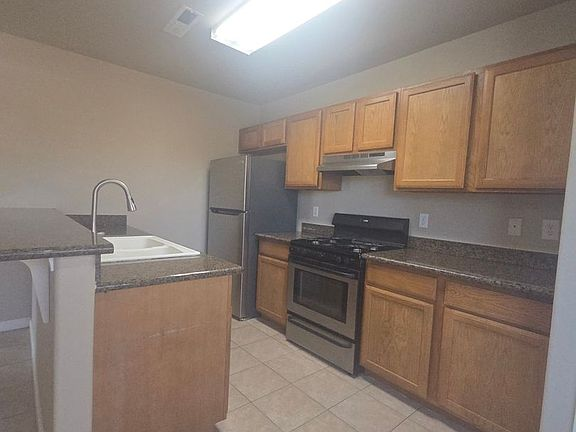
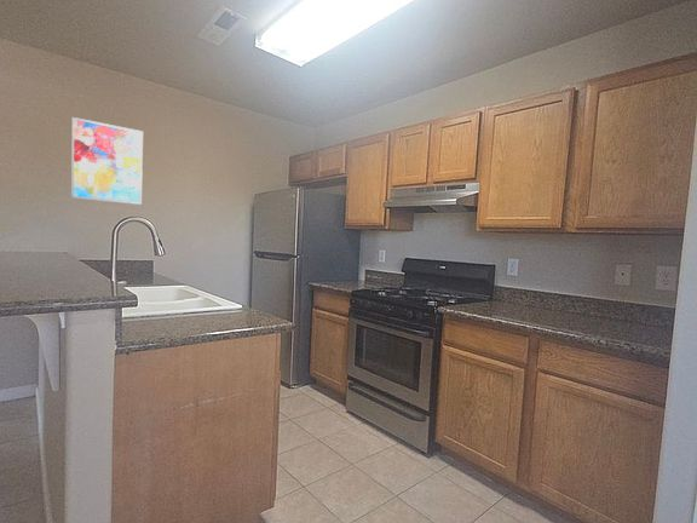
+ wall art (108, 162)
